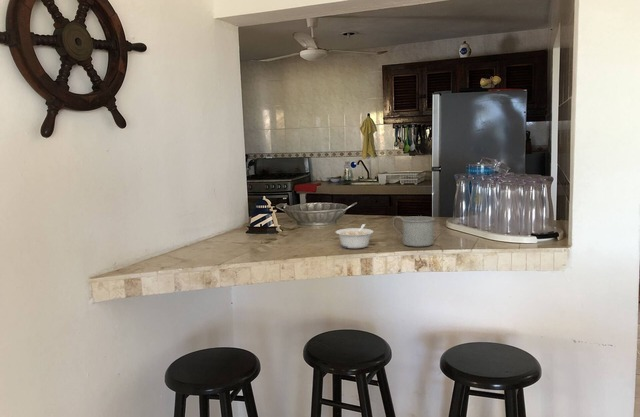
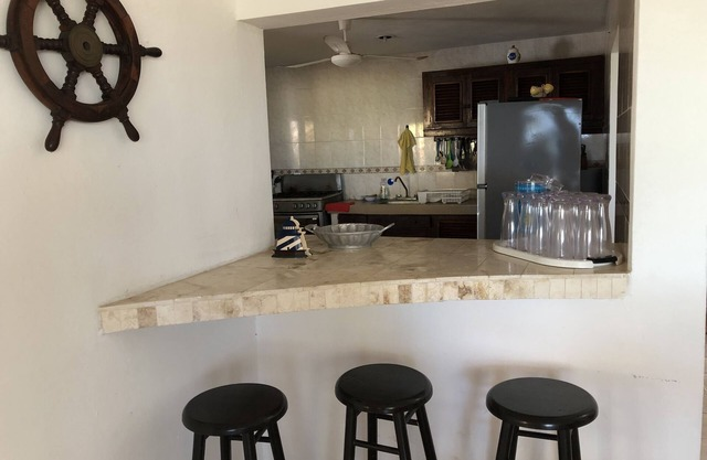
- mug (415, 230)
- legume (354, 236)
